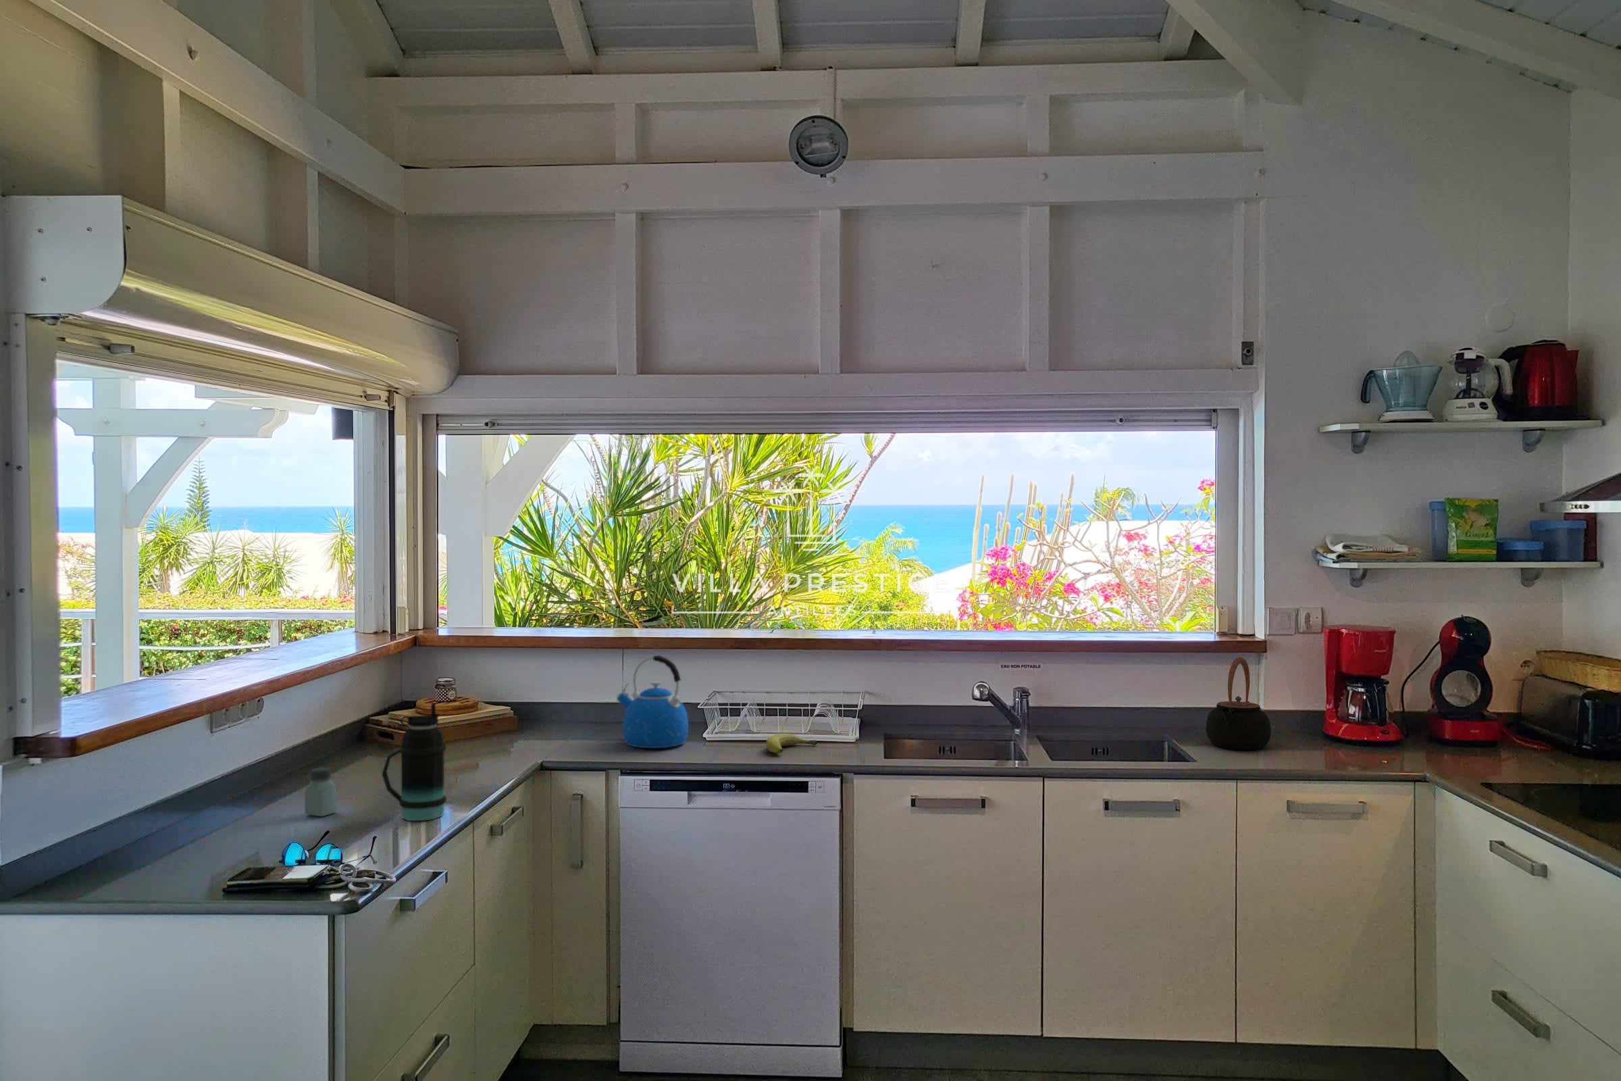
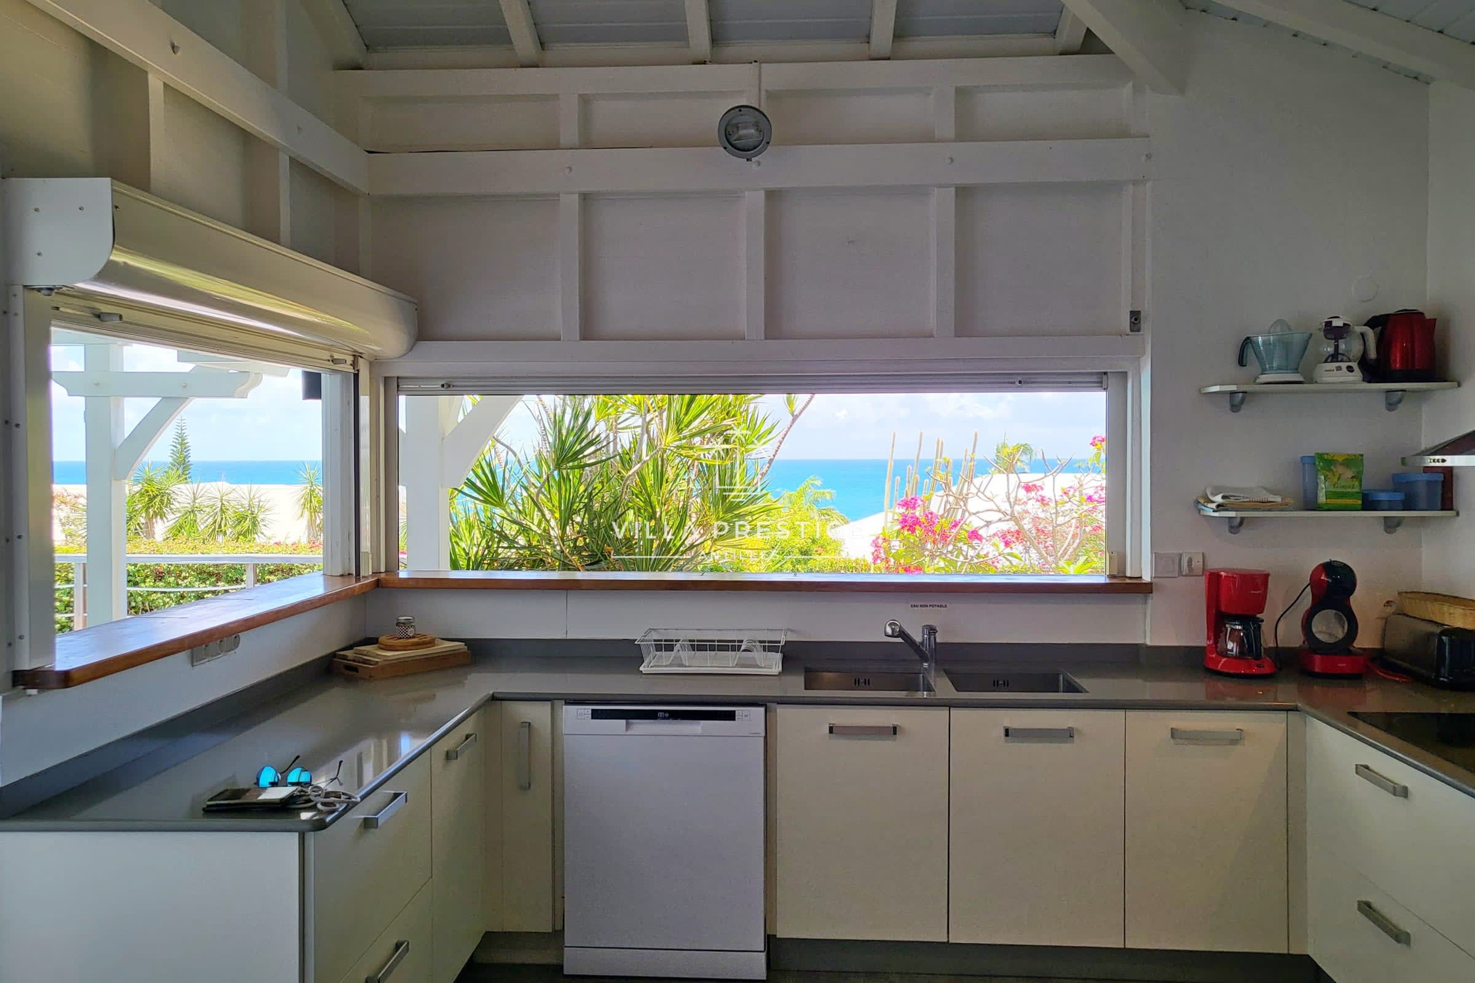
- teapot (1236, 702)
- saltshaker (321, 791)
- bottle (414, 759)
- kettle (649, 697)
- fruit (786, 741)
